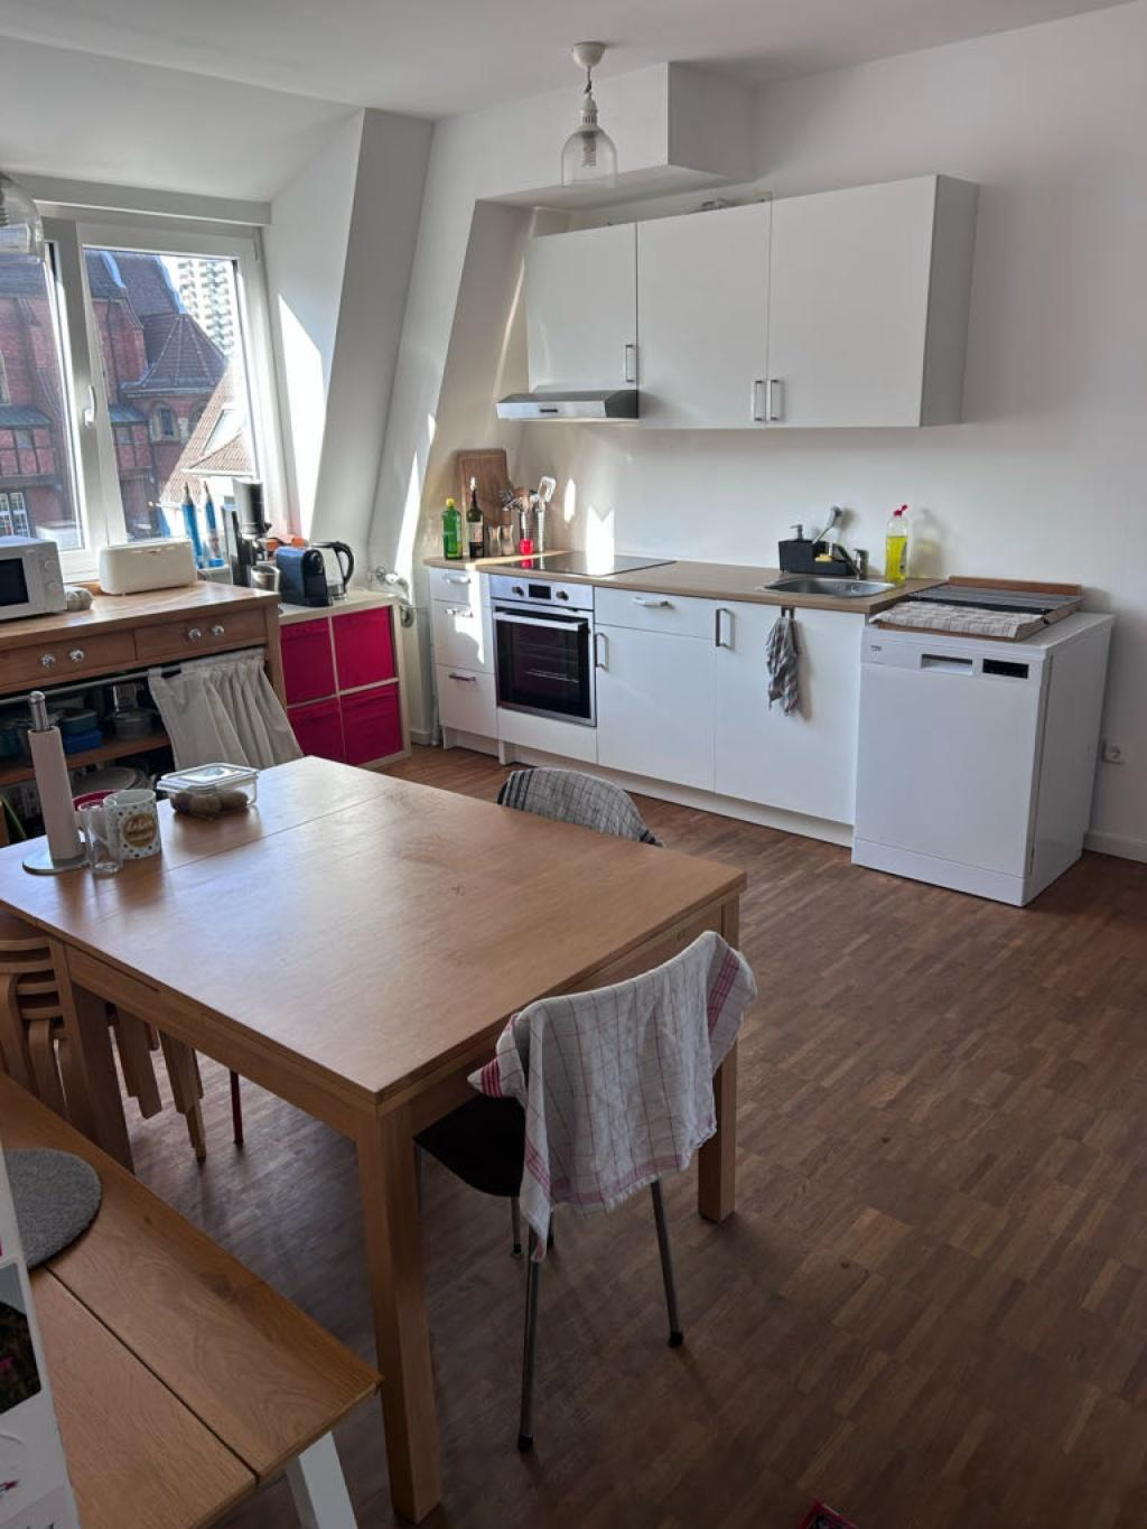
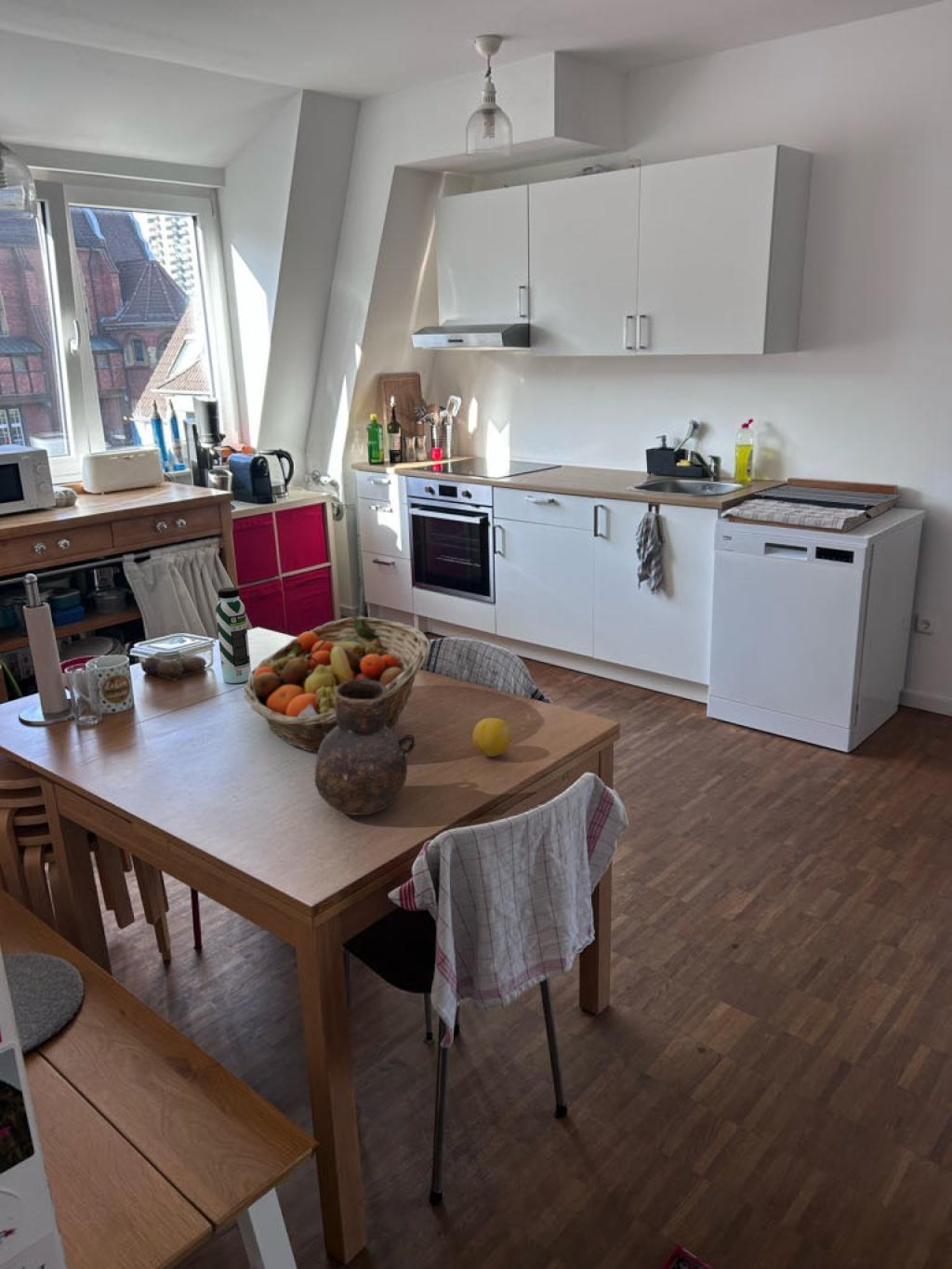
+ water bottle (232, 634)
+ vase (360, 747)
+ fruit basket (337, 681)
+ fruit (492, 736)
